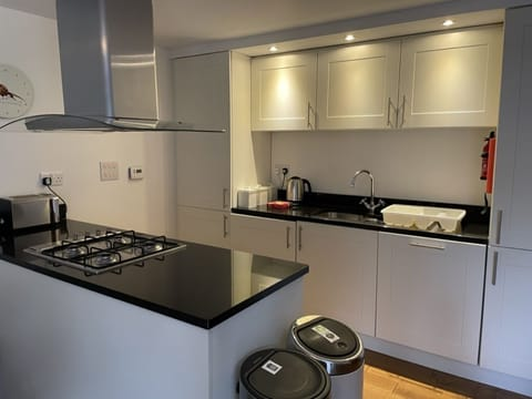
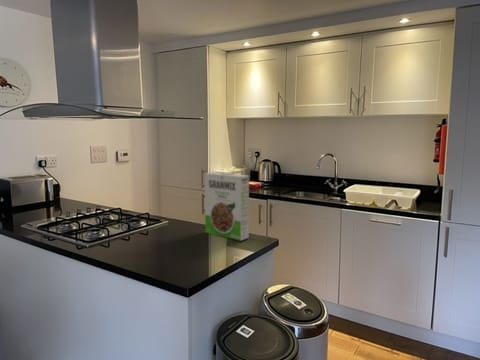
+ cereal box (226, 205)
